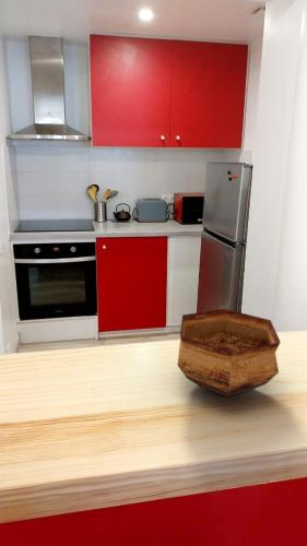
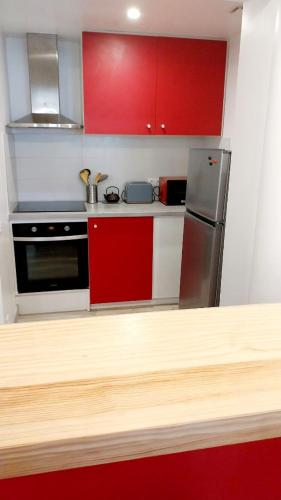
- bowl (225, 357)
